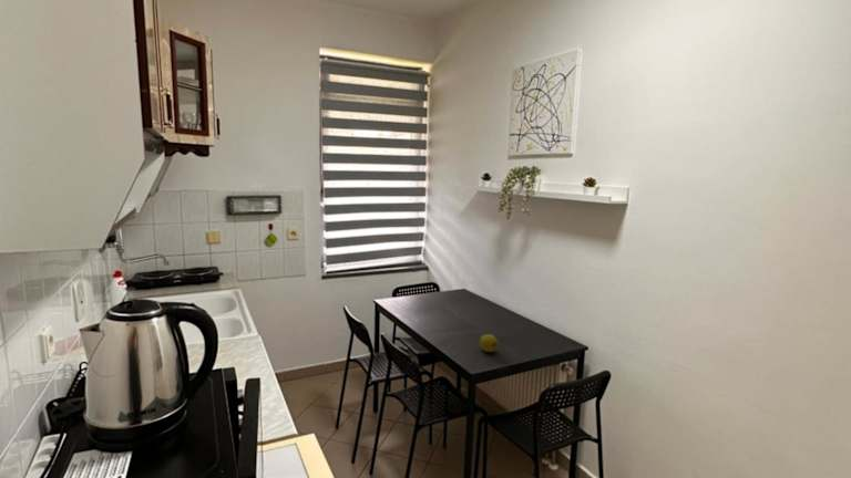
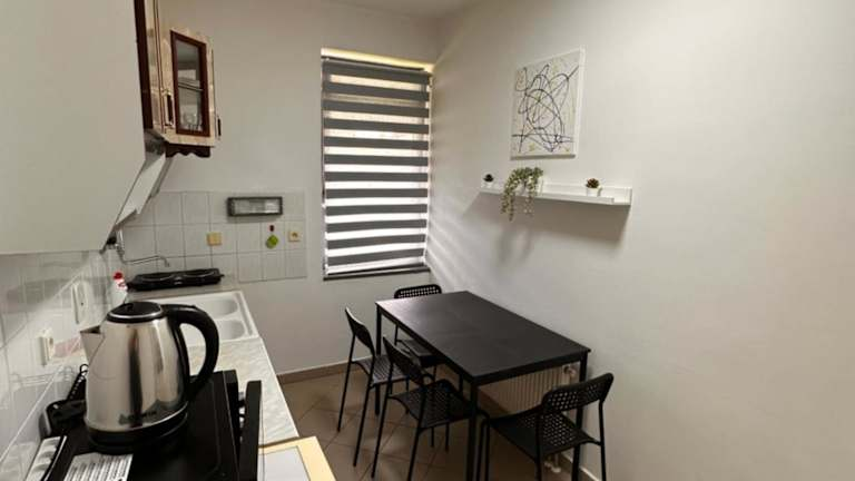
- lemon (488, 342)
